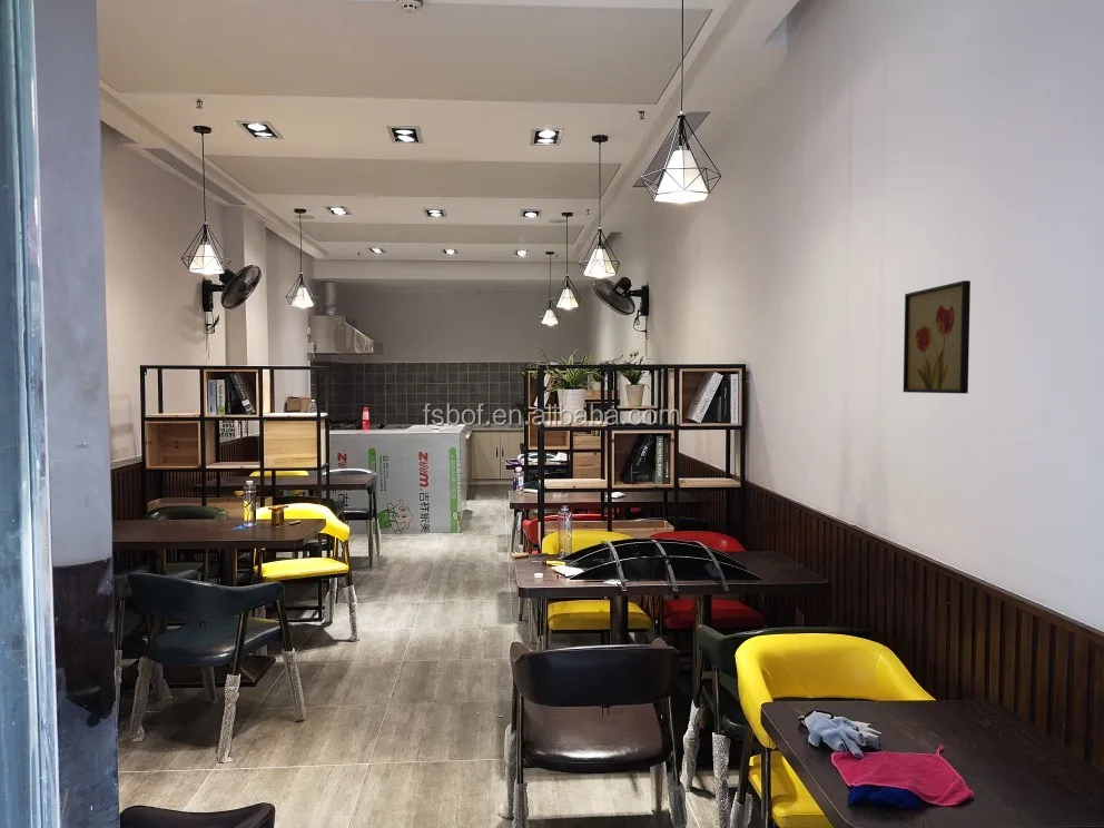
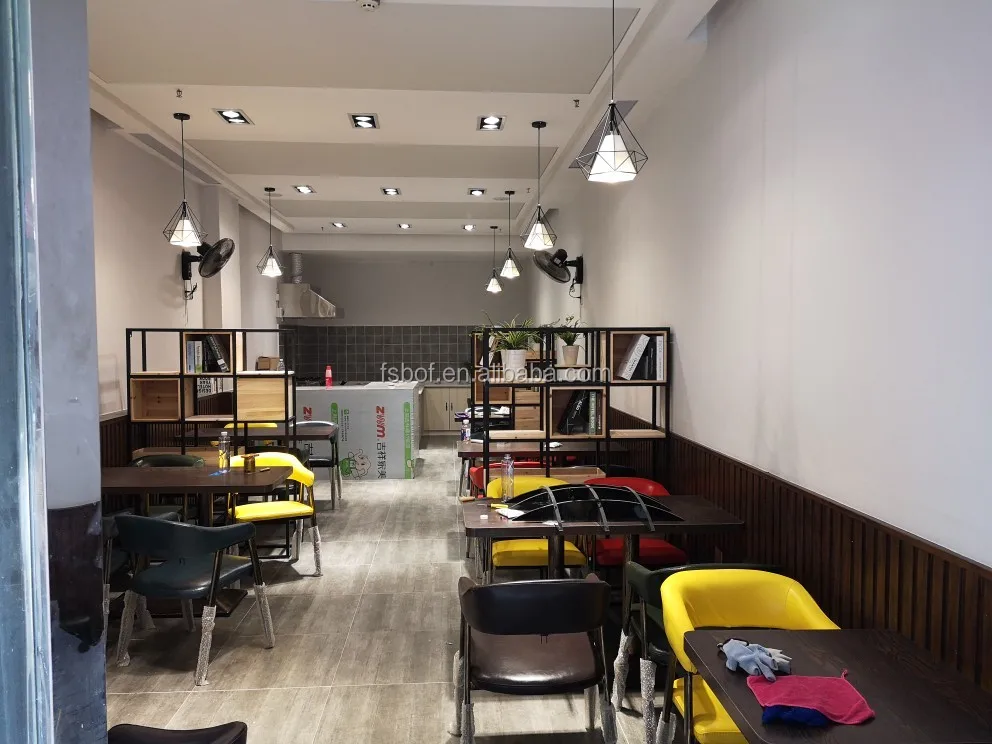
- wall art (936, 339)
